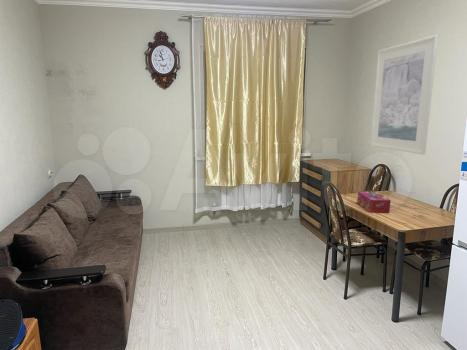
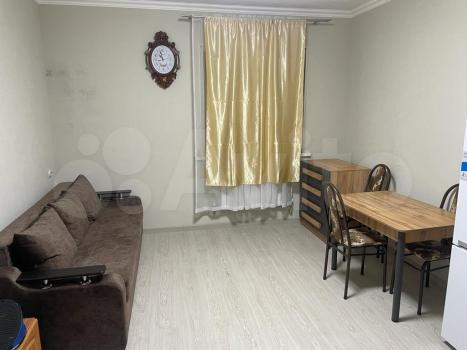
- tissue box (373, 201)
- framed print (399, 98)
